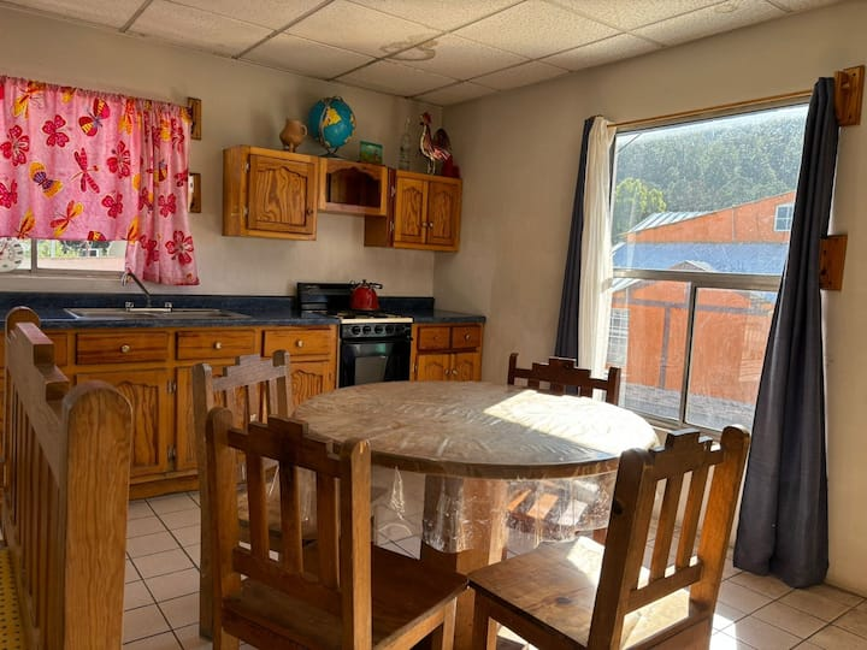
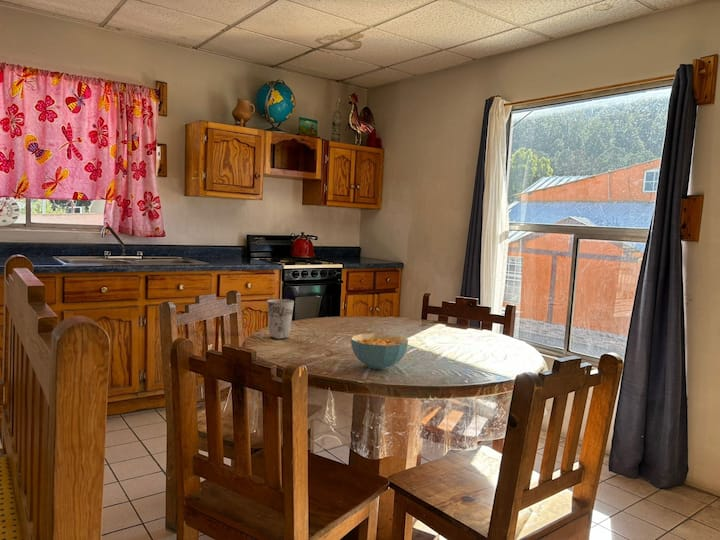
+ cup (280, 319)
+ cereal bowl (379, 353)
